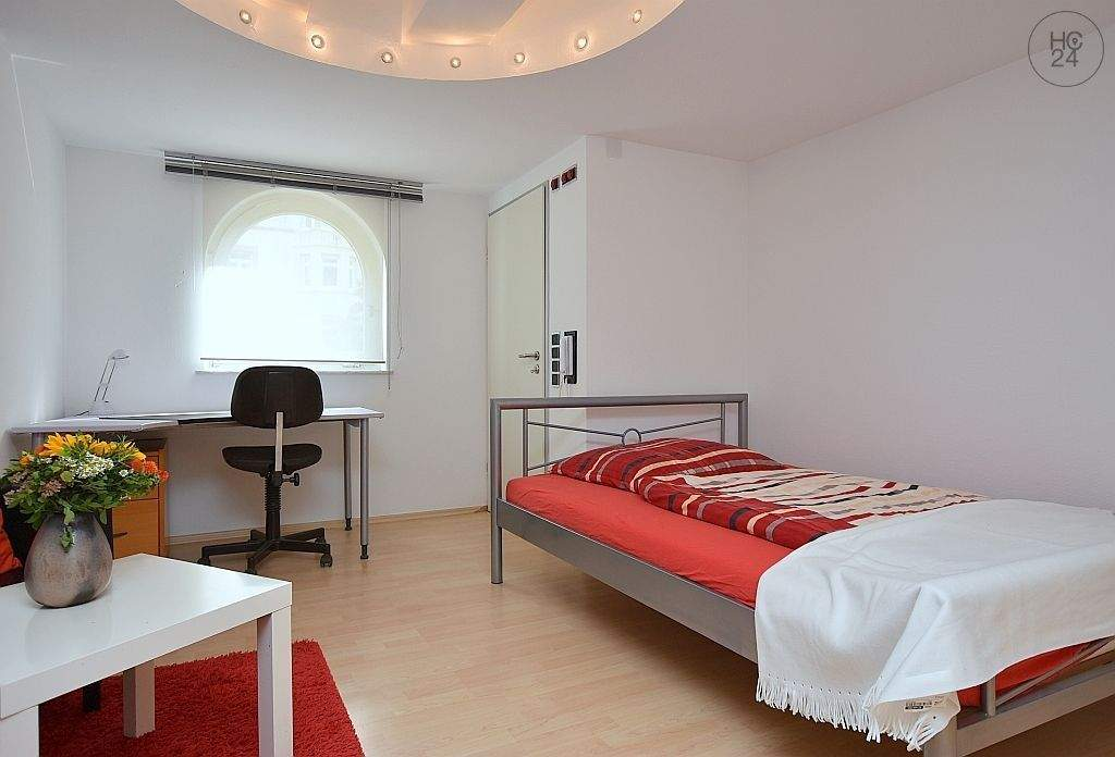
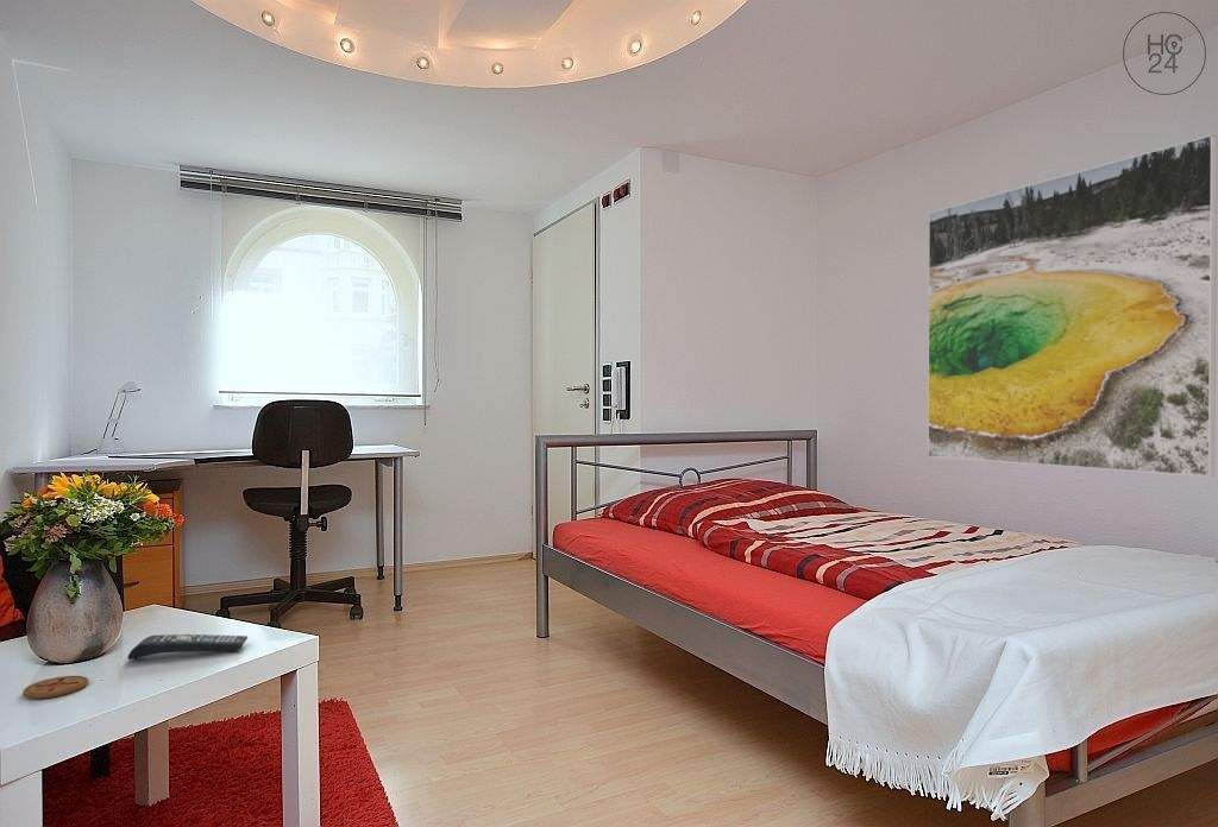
+ remote control (189, 644)
+ coaster (56, 686)
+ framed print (1048, 322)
